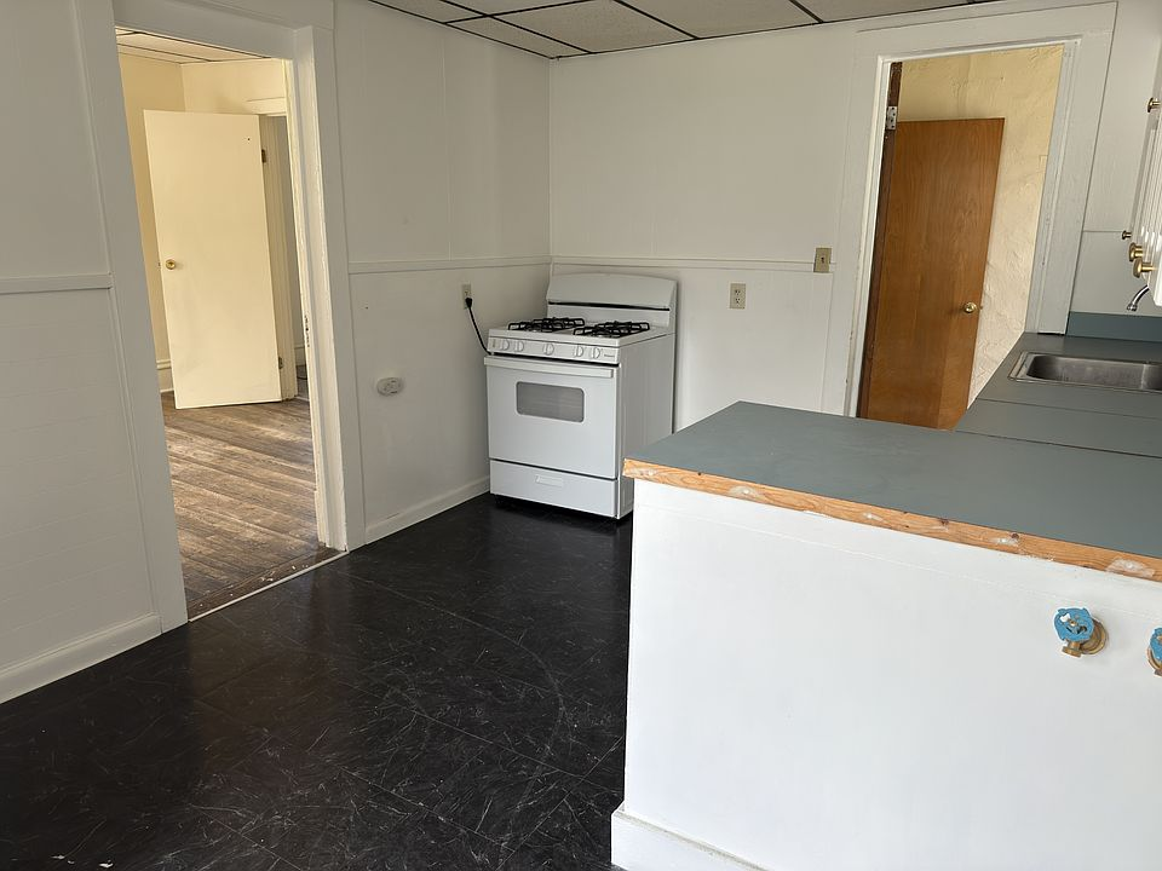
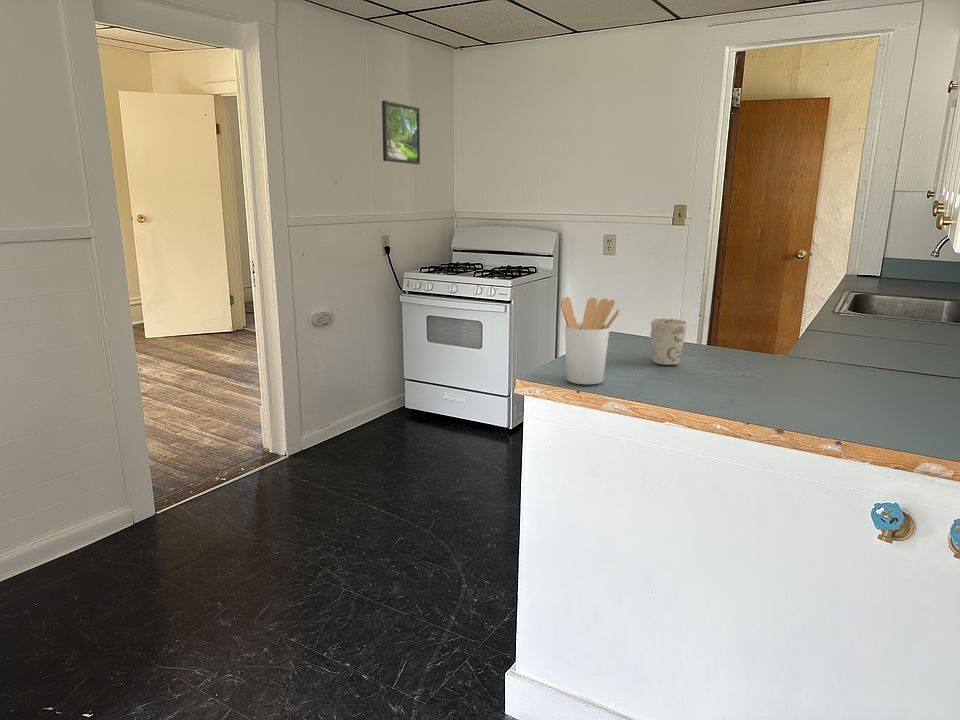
+ utensil holder (590, 338)
+ mug (662, 340)
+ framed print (401, 133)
